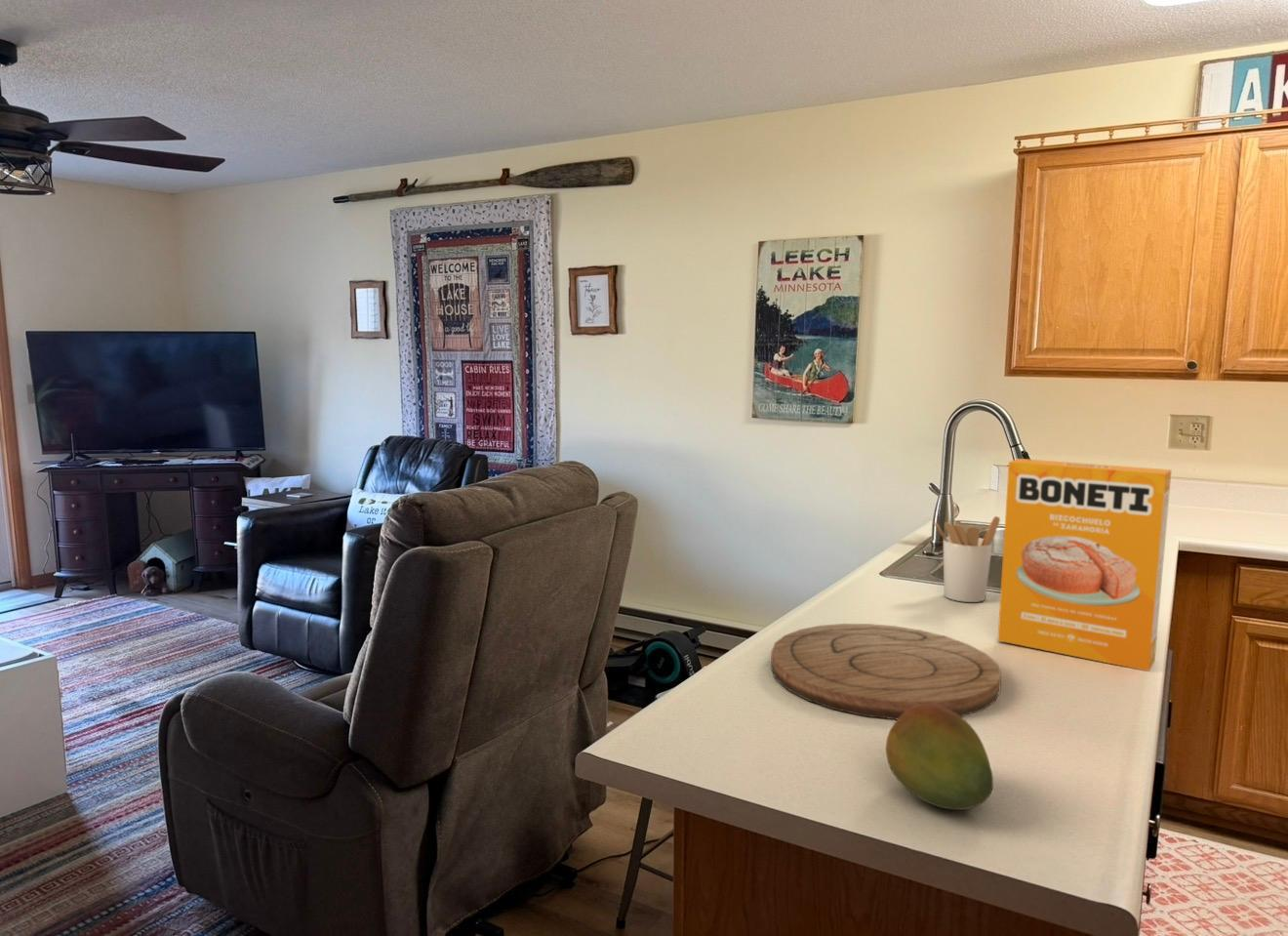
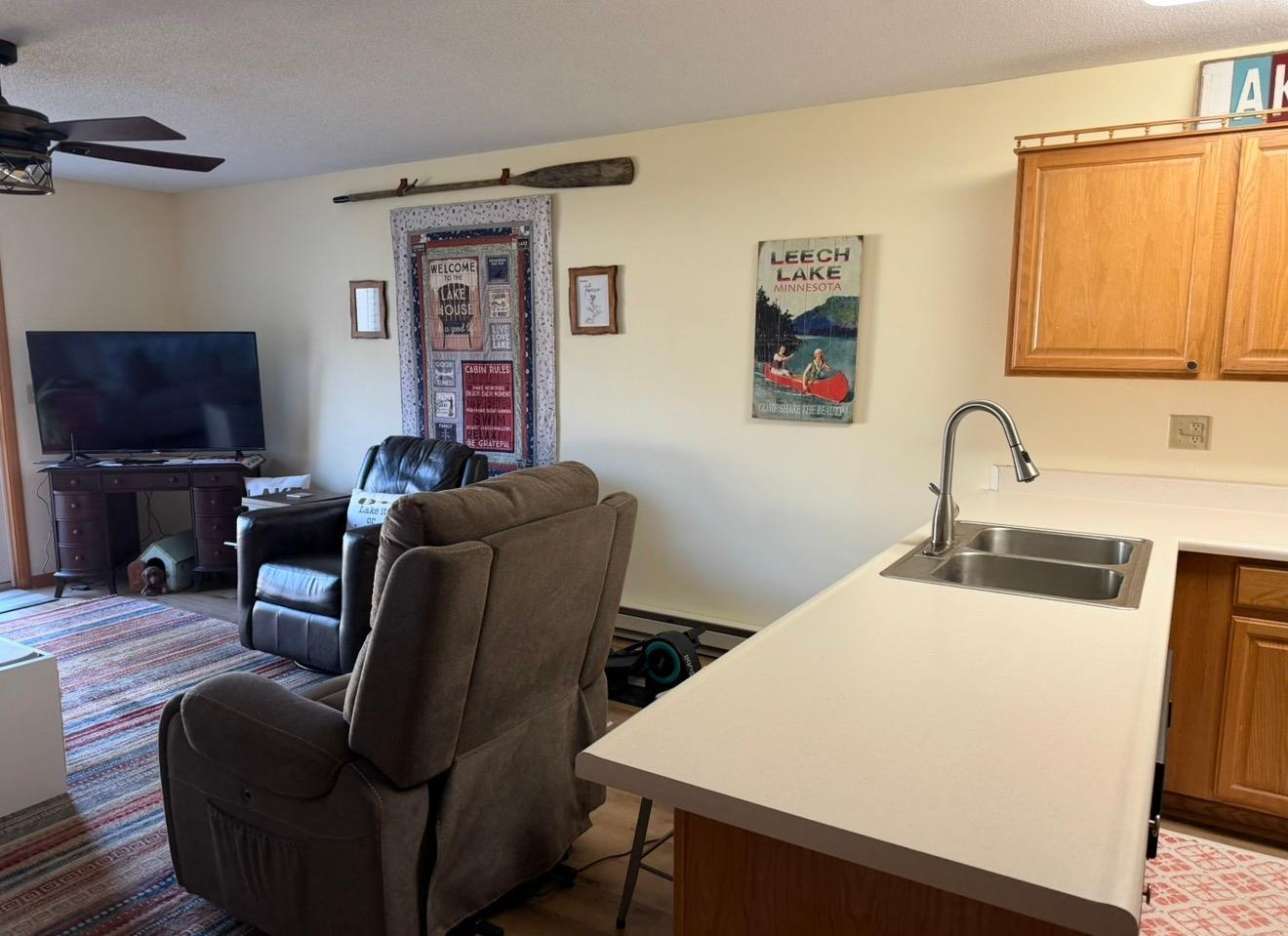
- fruit (942, 755)
- utensil holder (964, 557)
- cereal box (1080, 559)
- cutting board (881, 666)
